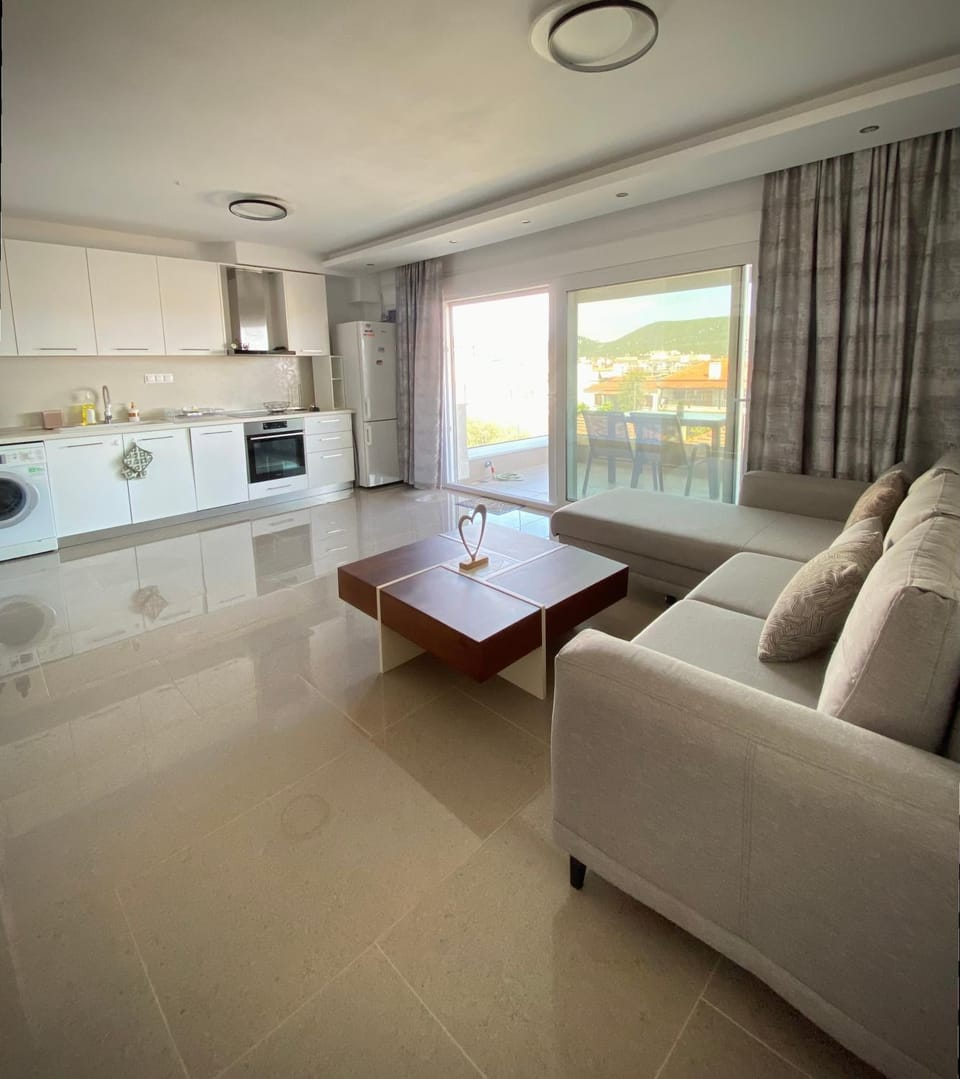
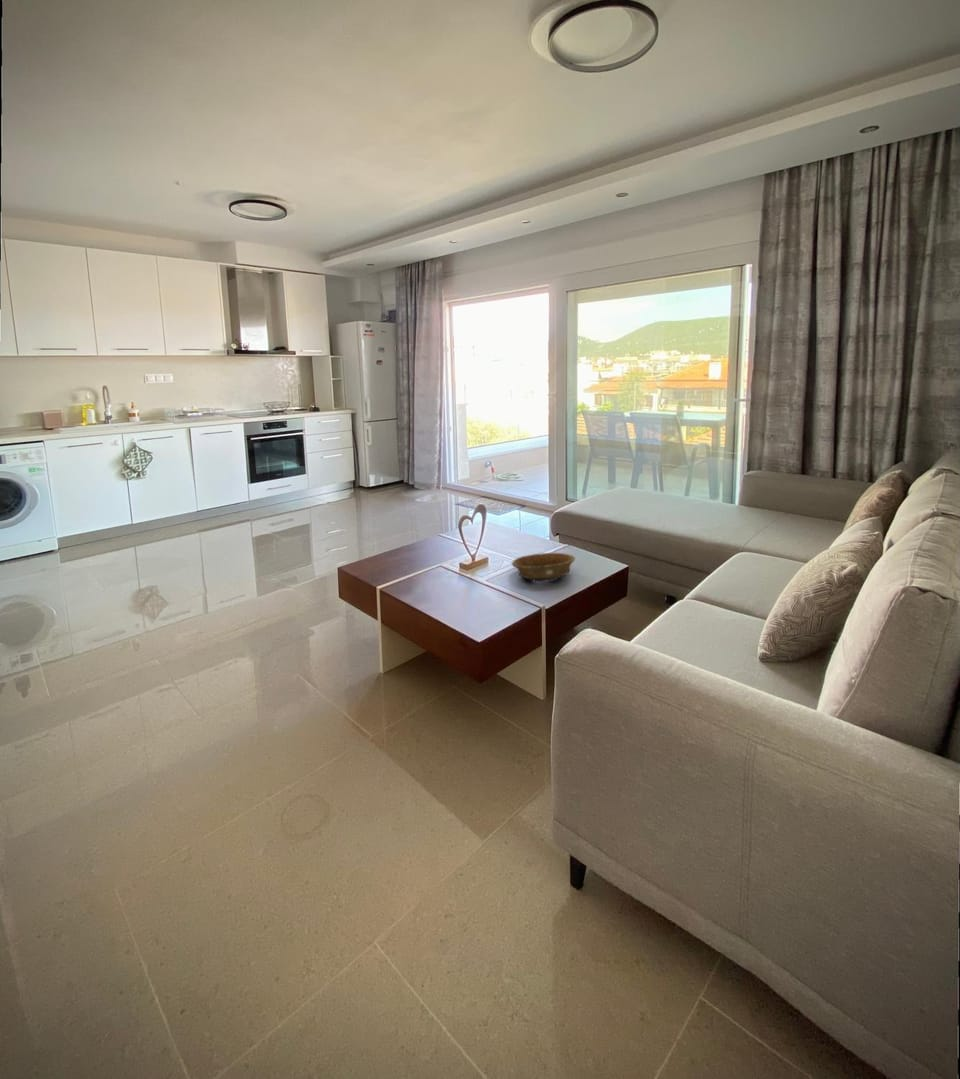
+ decorative bowl (543, 567)
